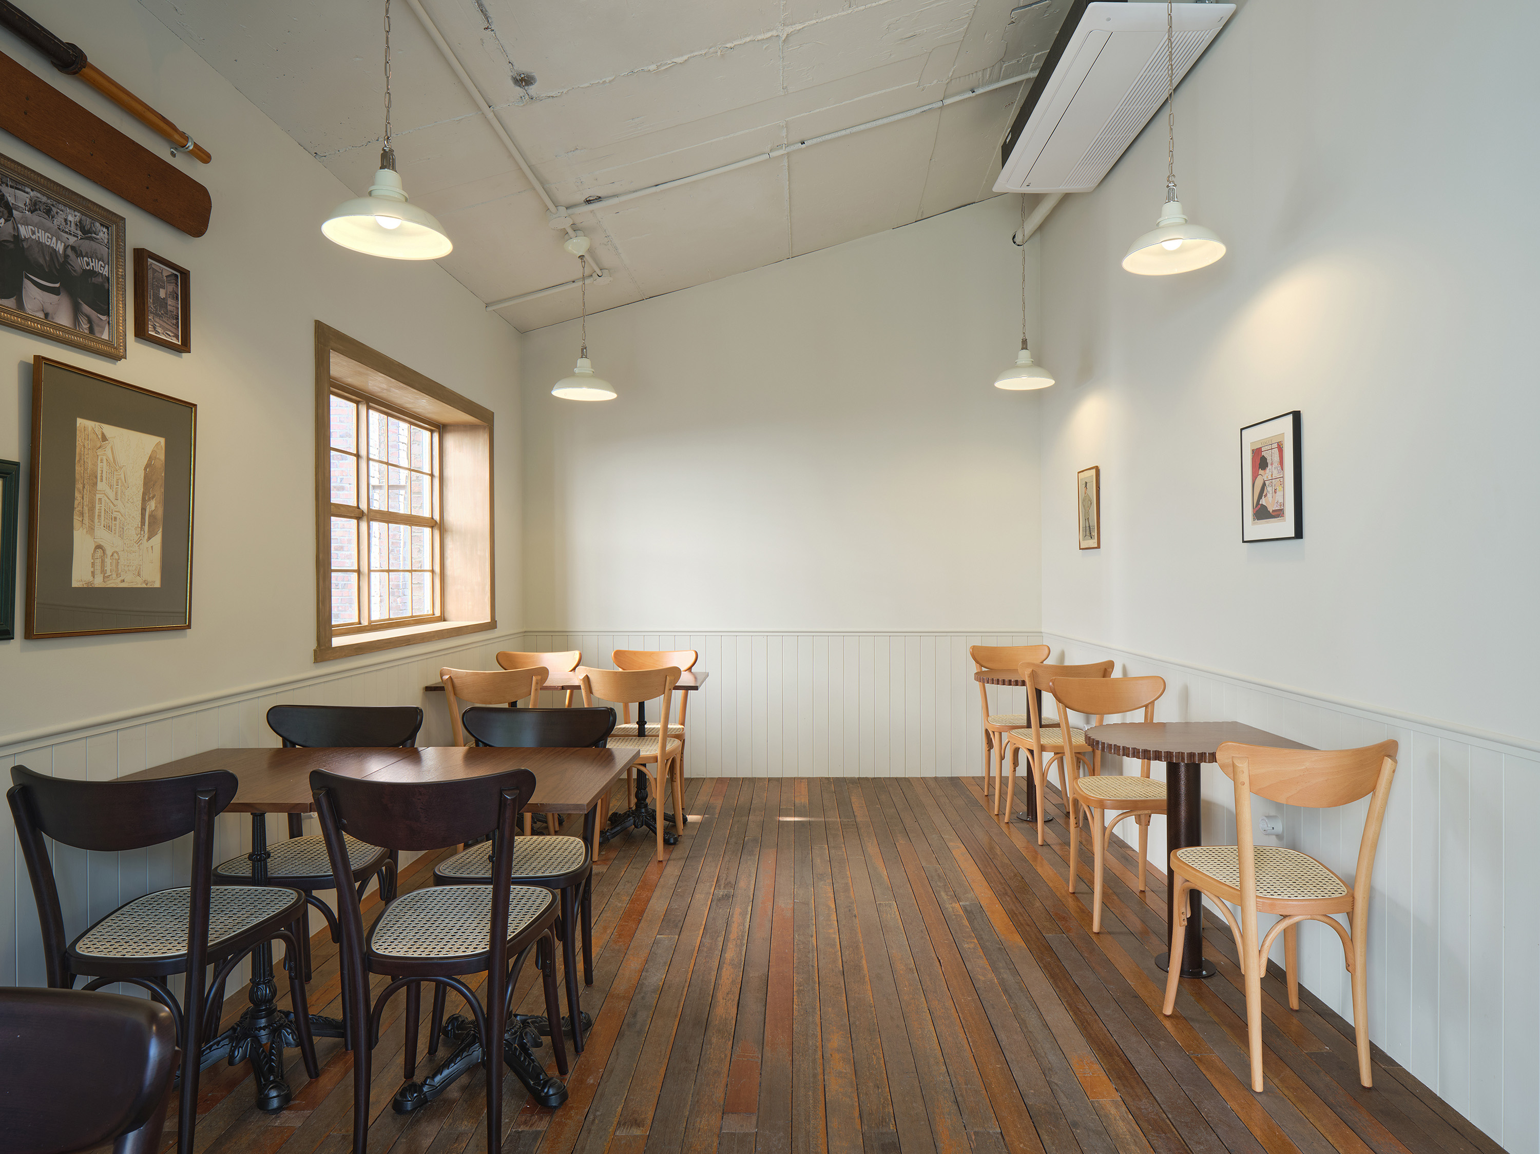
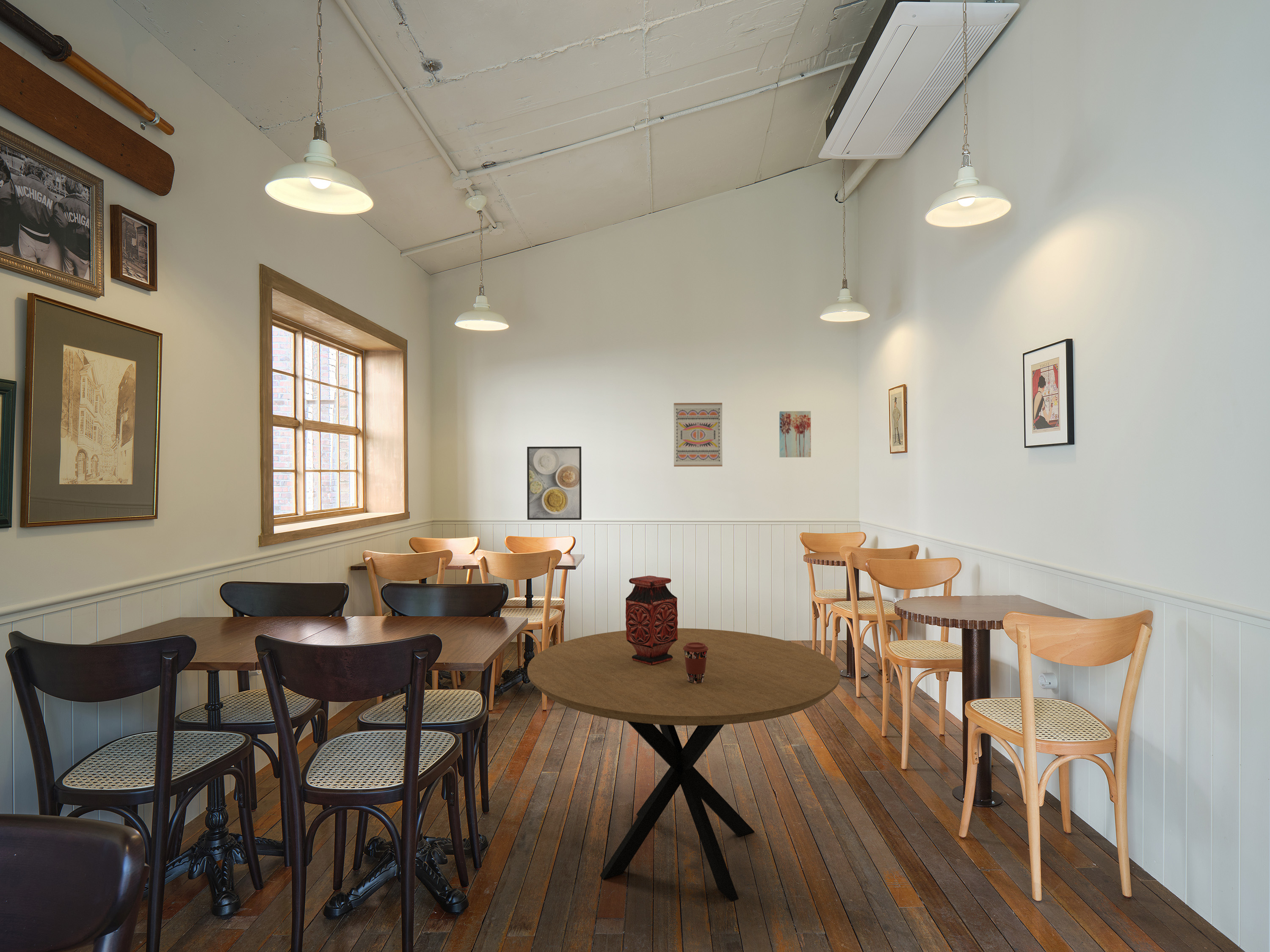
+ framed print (554, 483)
+ coffee cup (696, 662)
+ wall art (698, 435)
+ dining table (681, 757)
+ wall art (795, 434)
+ vase (652, 618)
